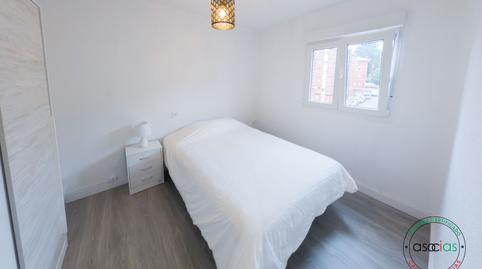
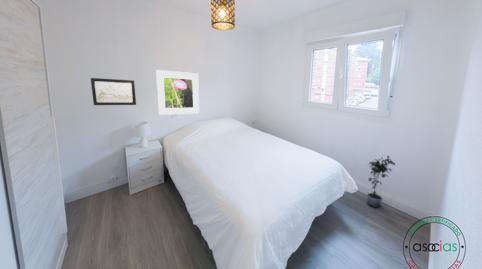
+ potted plant (377, 181)
+ wall art (114, 92)
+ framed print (179, 93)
